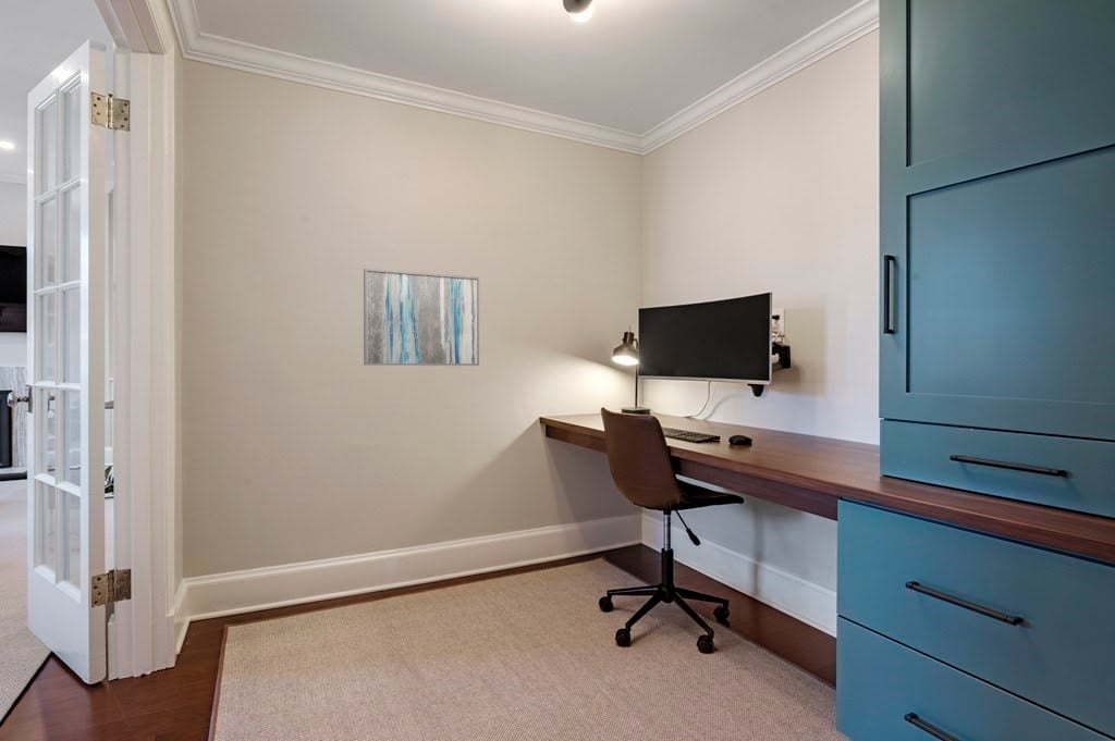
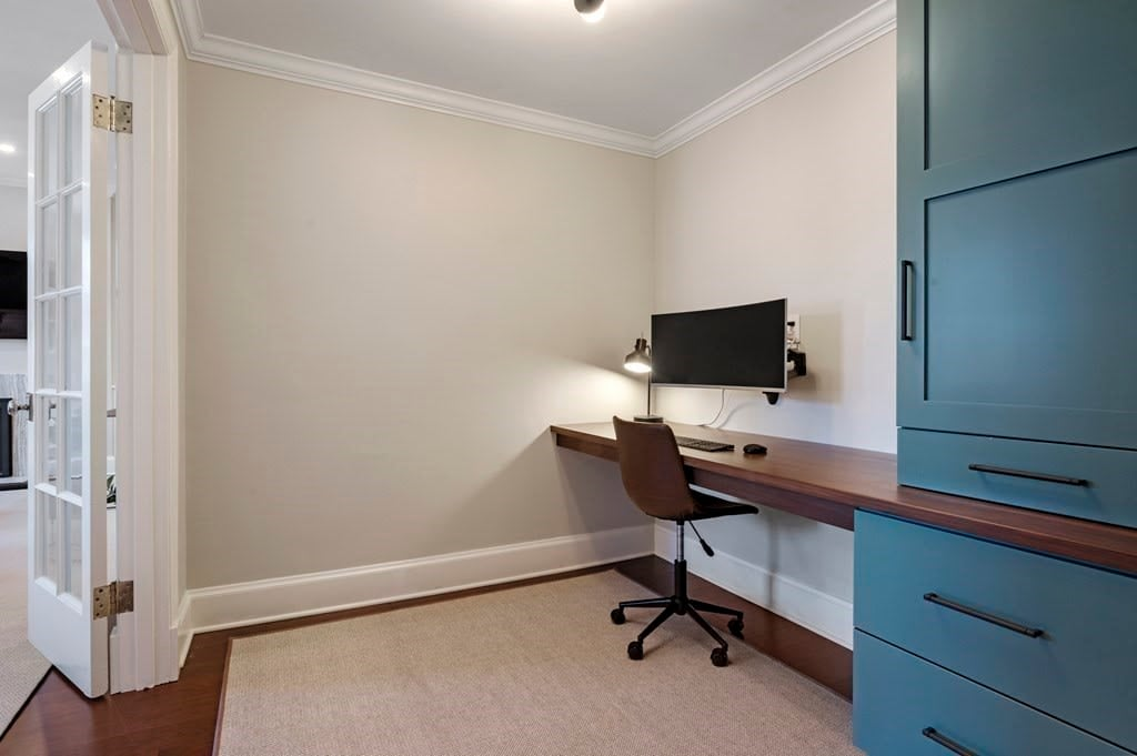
- wall art (424, 319)
